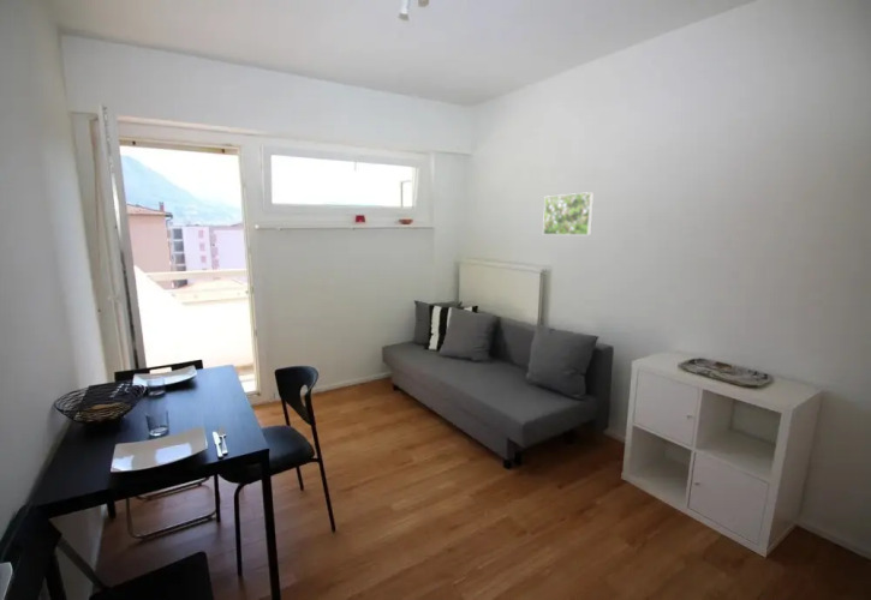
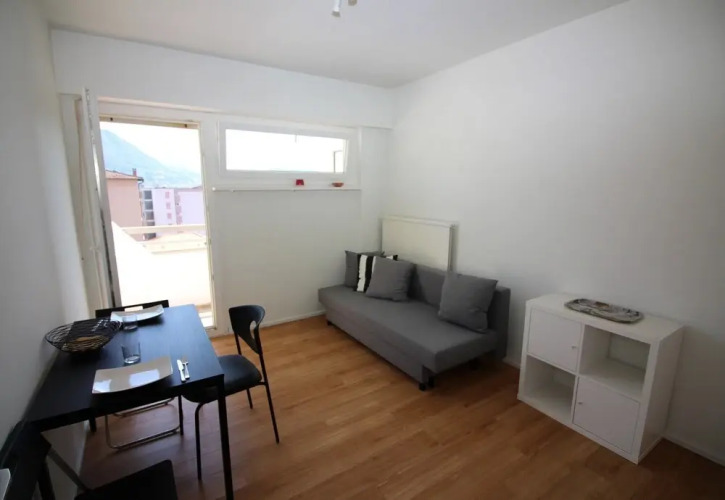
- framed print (566, 215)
